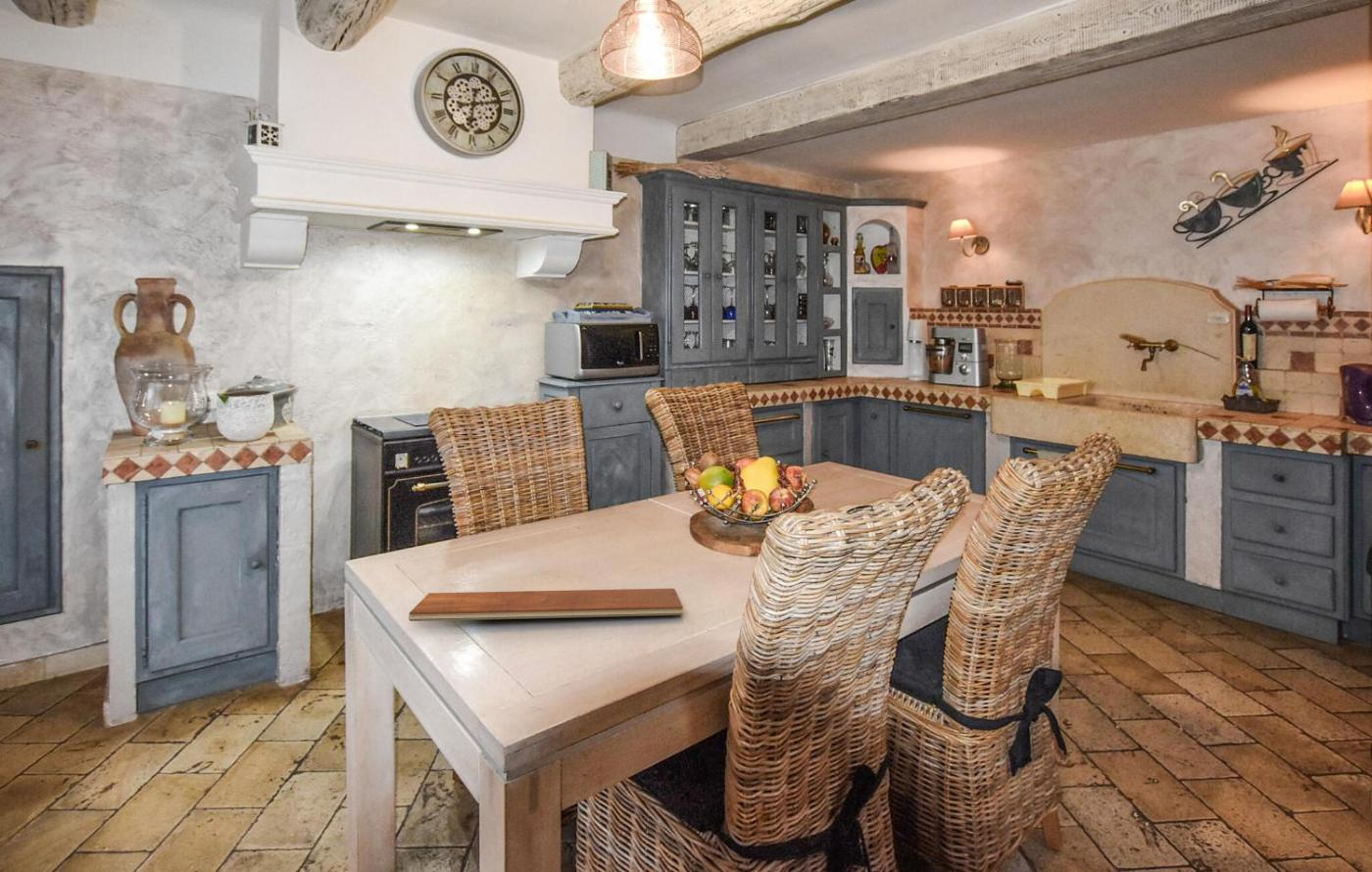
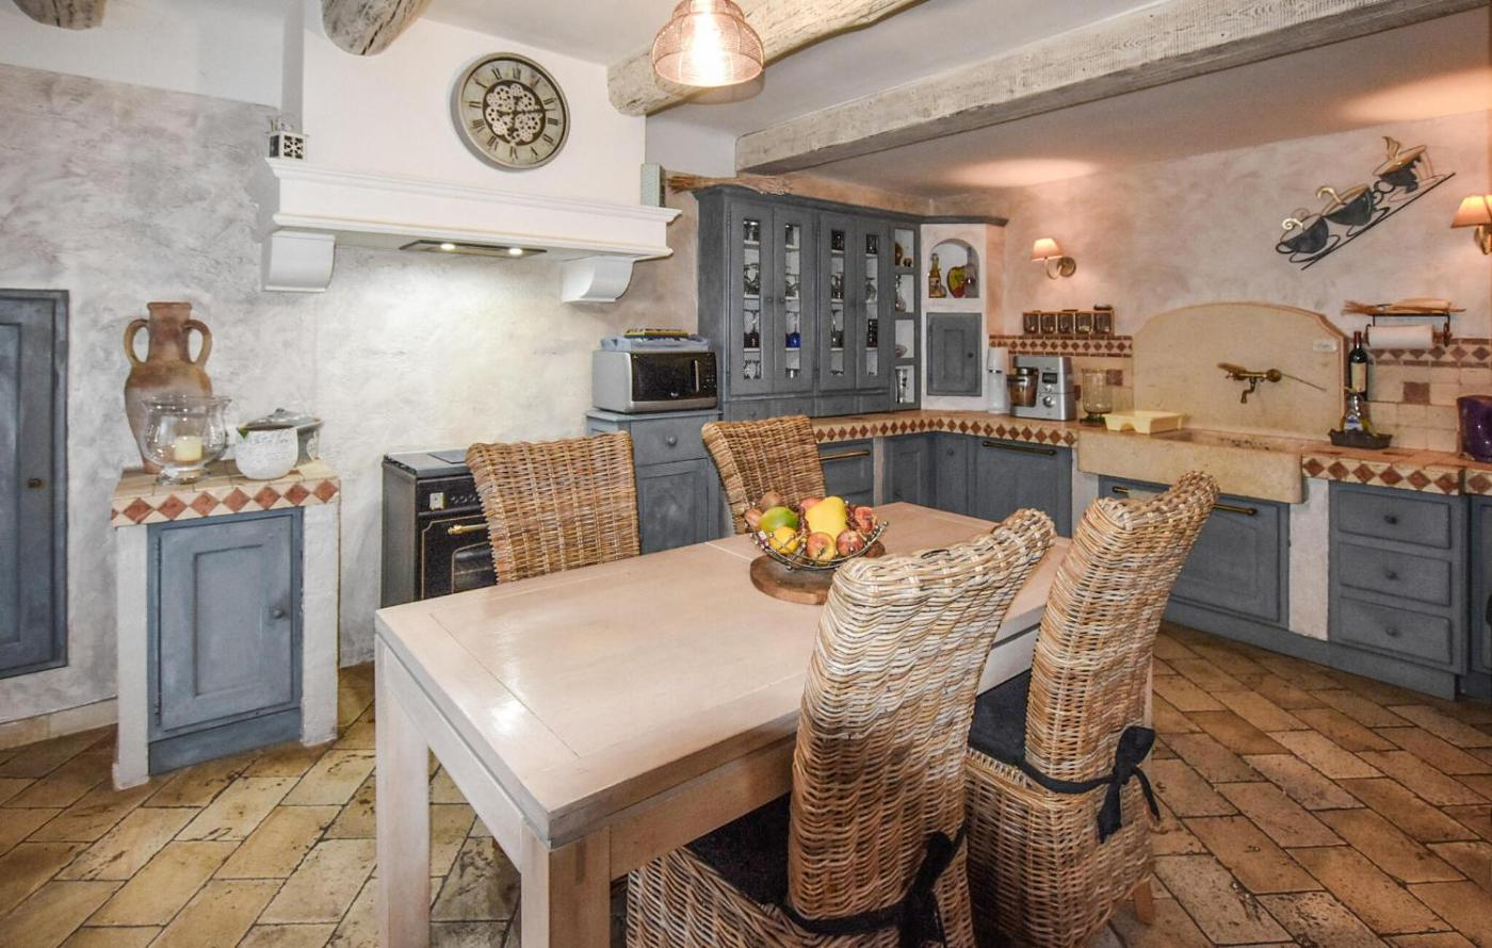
- chopping board (551, 604)
